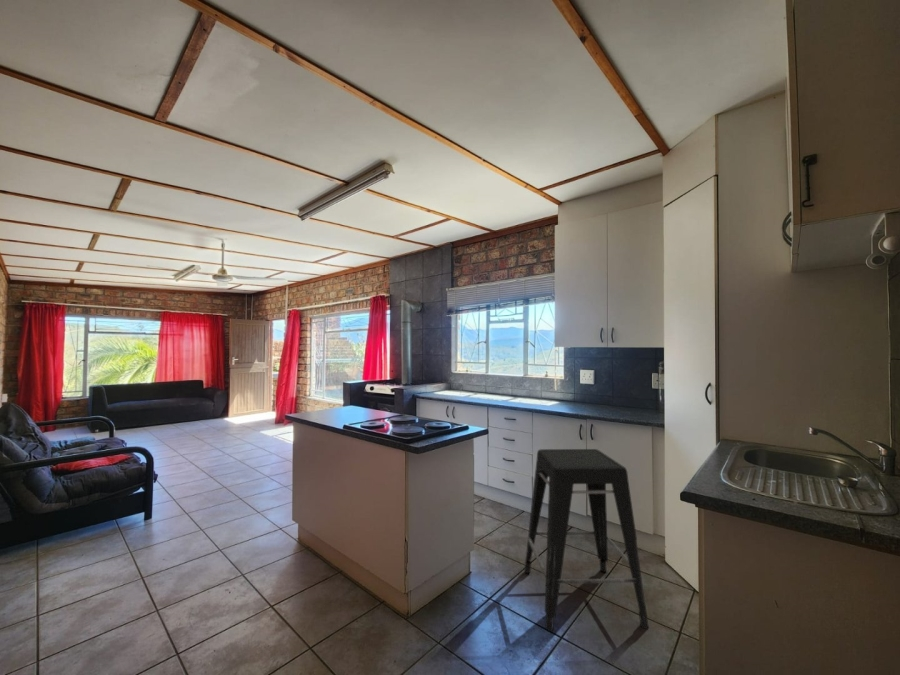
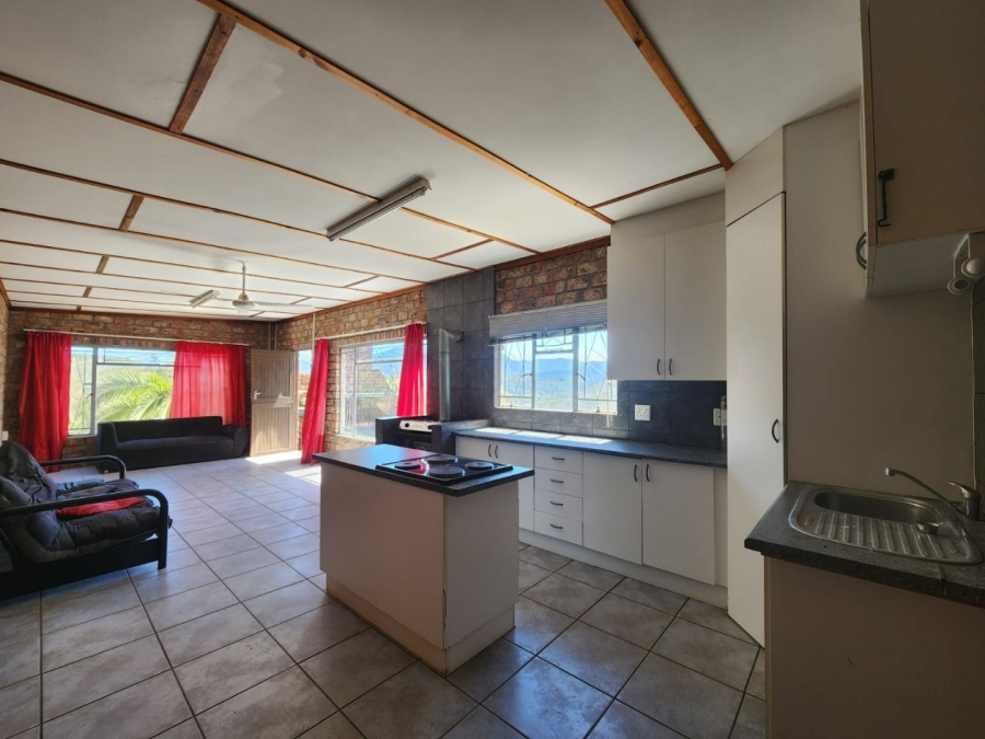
- stool (579, 531)
